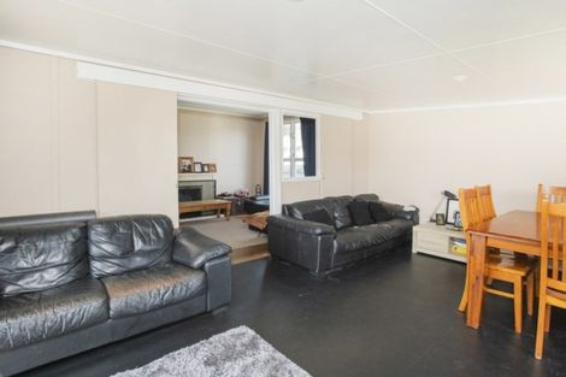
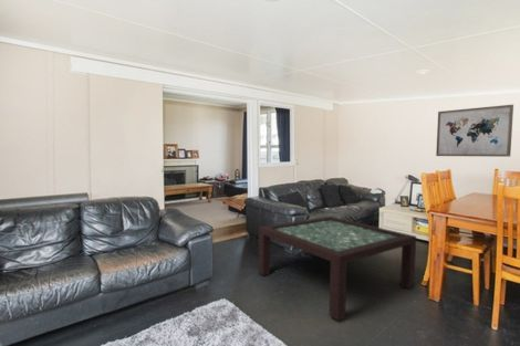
+ wall art (471, 132)
+ coffee table (333, 255)
